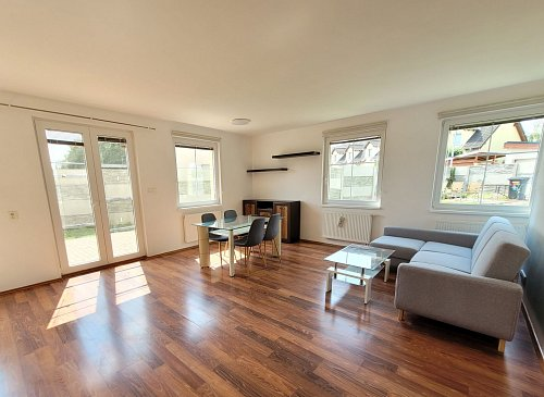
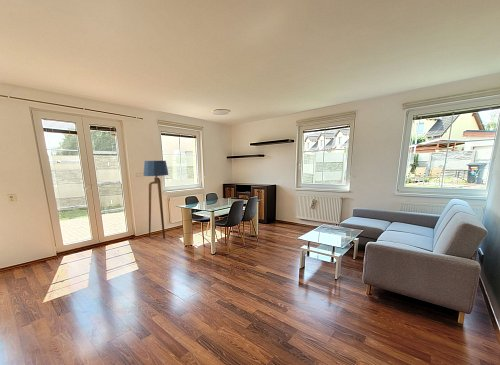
+ floor lamp (159, 199)
